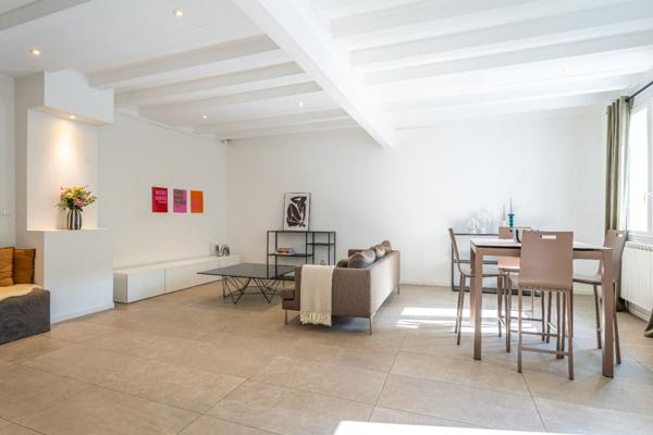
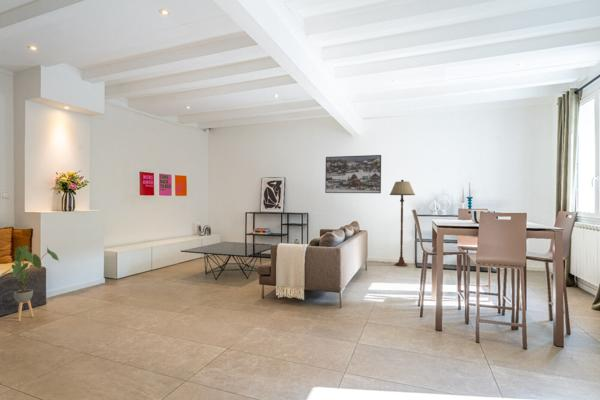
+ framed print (352, 174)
+ house plant (25, 281)
+ floor lamp (401, 222)
